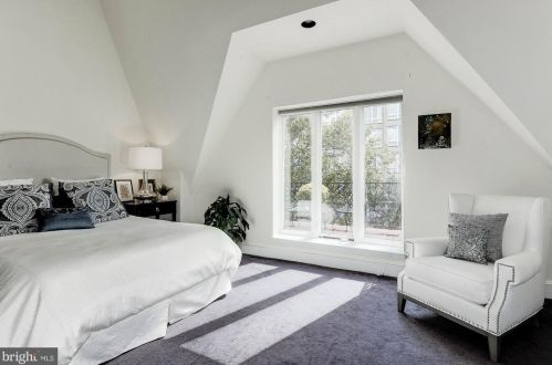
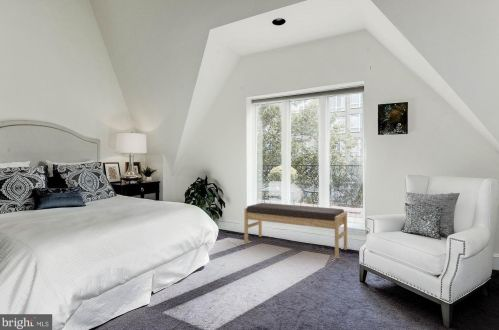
+ bench (293, 224)
